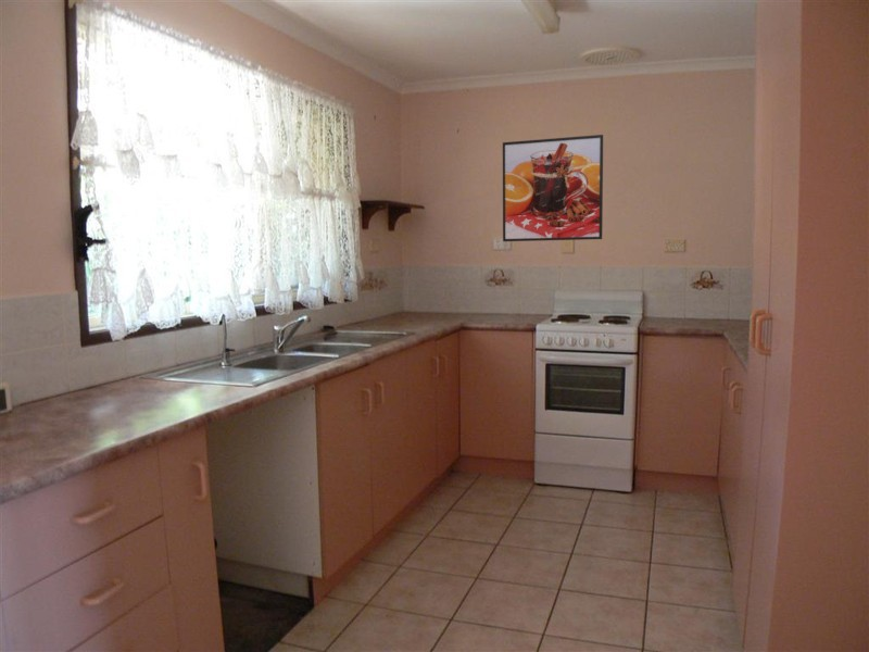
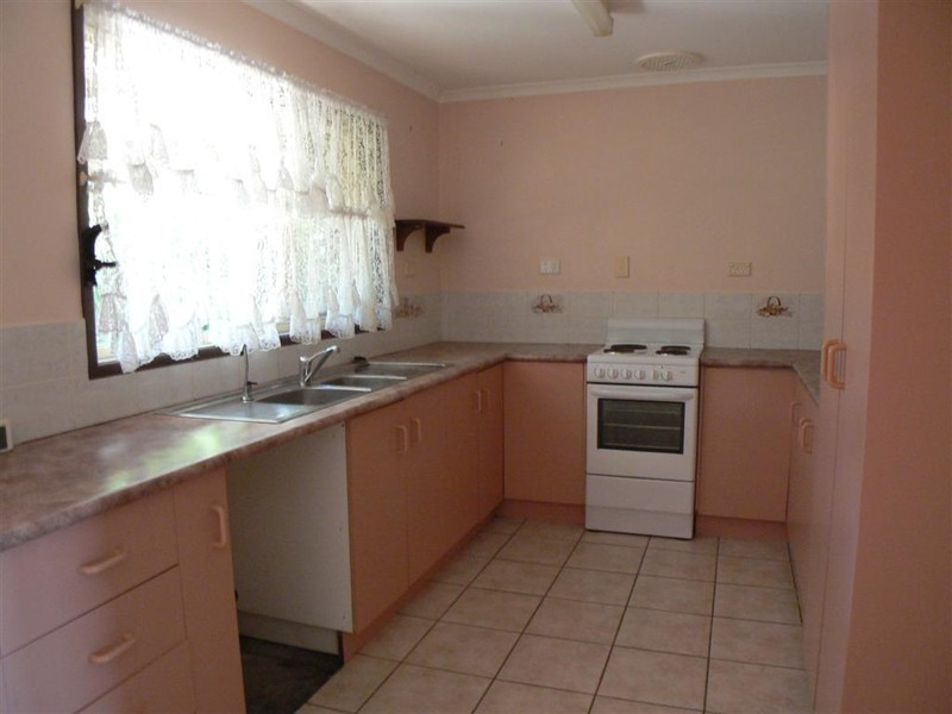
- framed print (551, 189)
